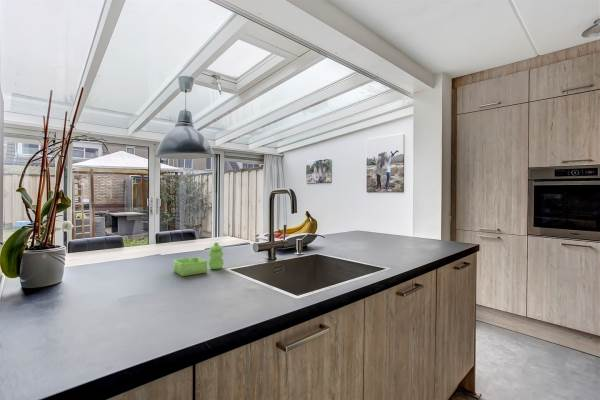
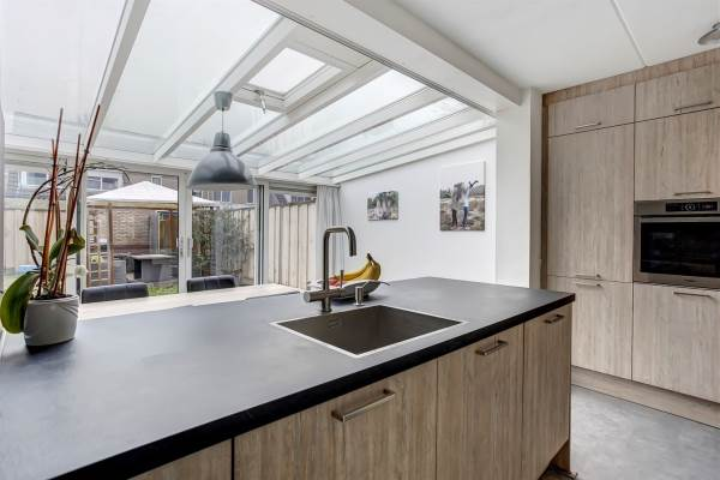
- soap dispenser (200, 258)
